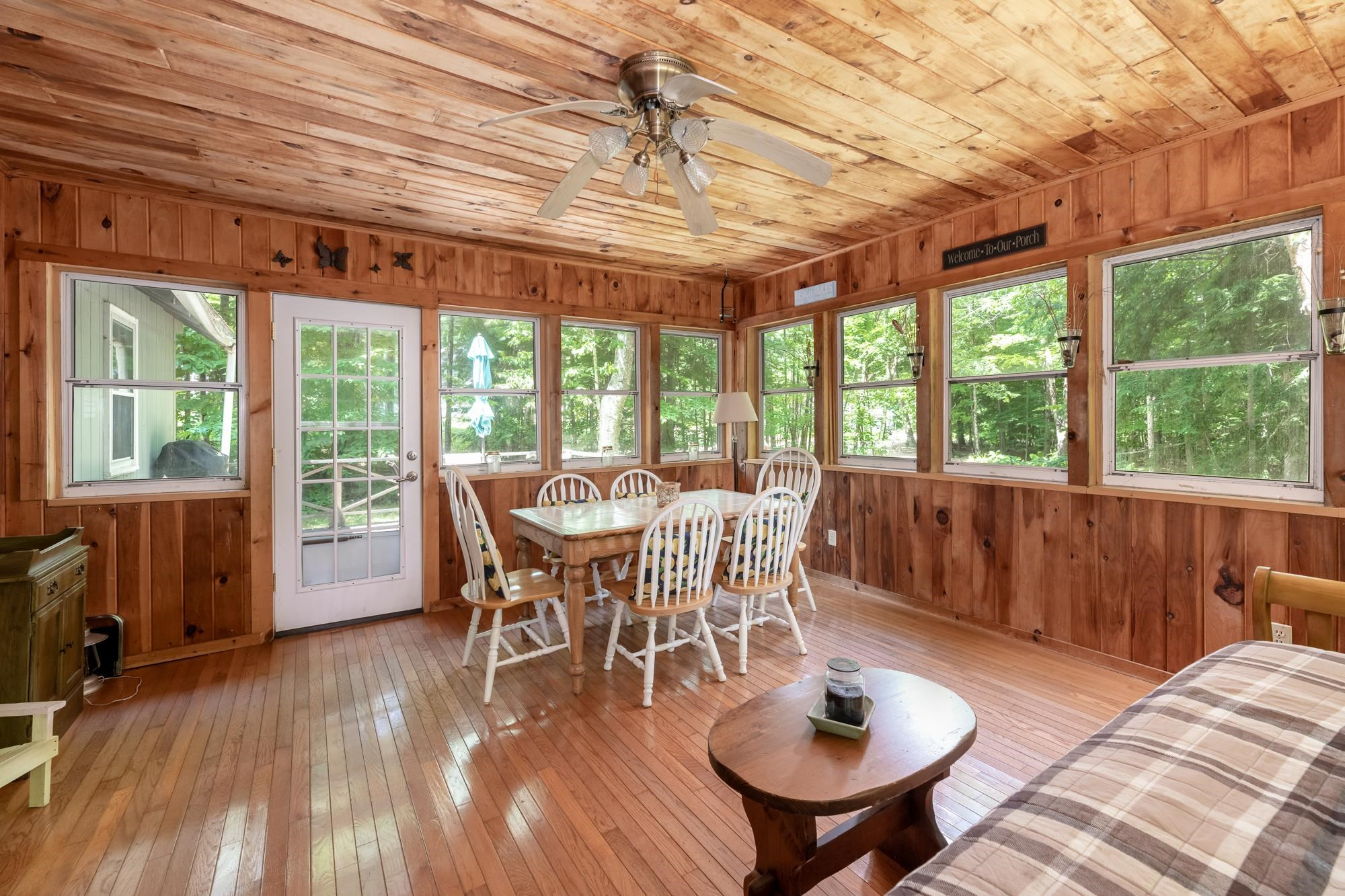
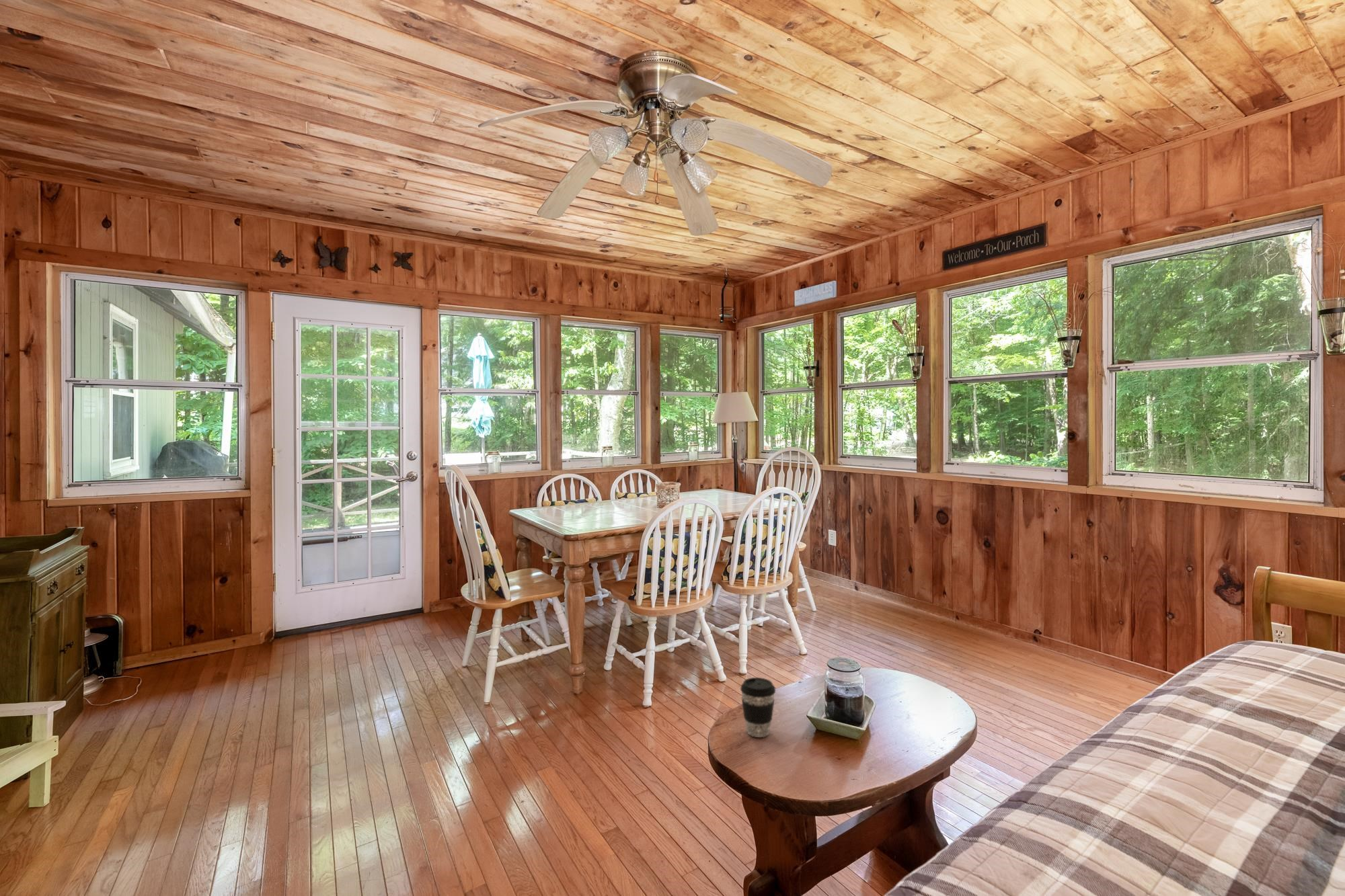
+ coffee cup (758, 707)
